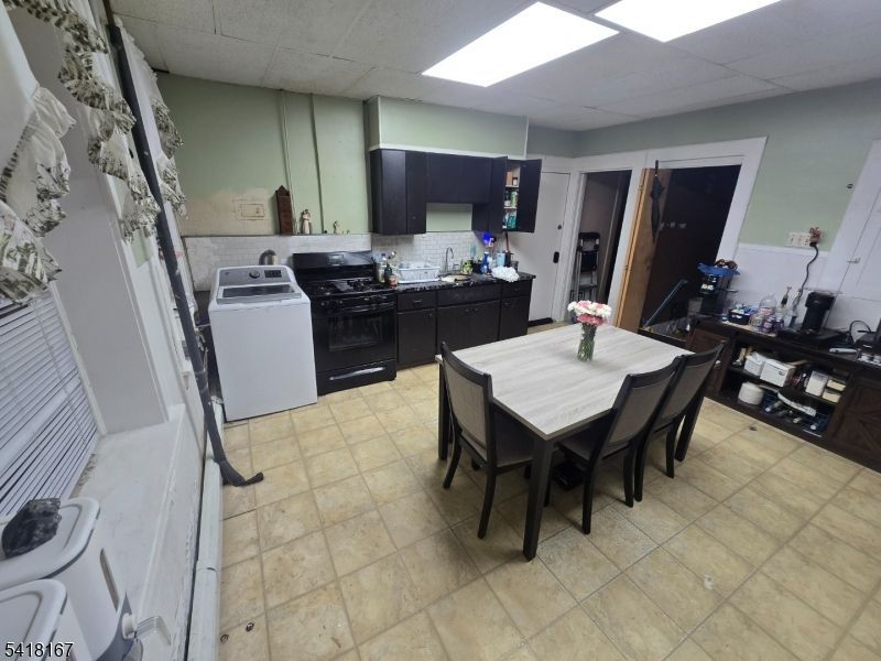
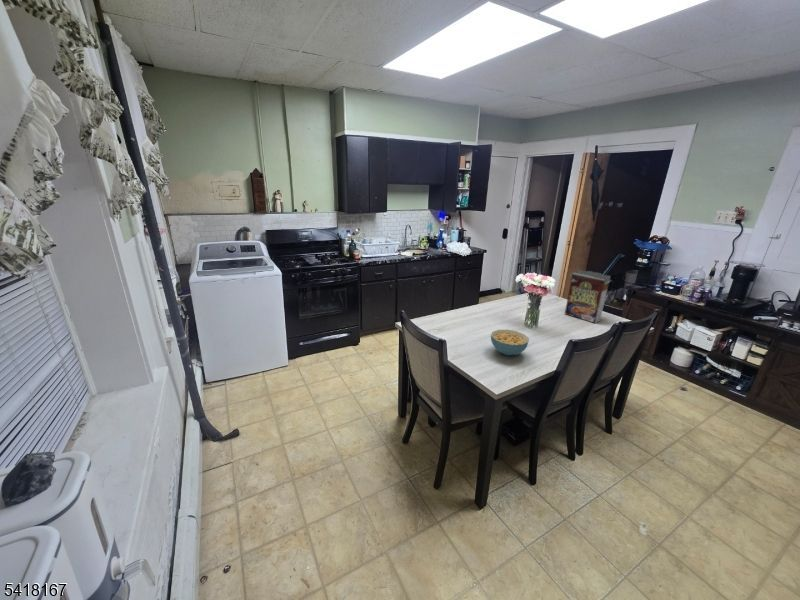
+ cereal bowl (508, 344)
+ cereal box (586, 295)
